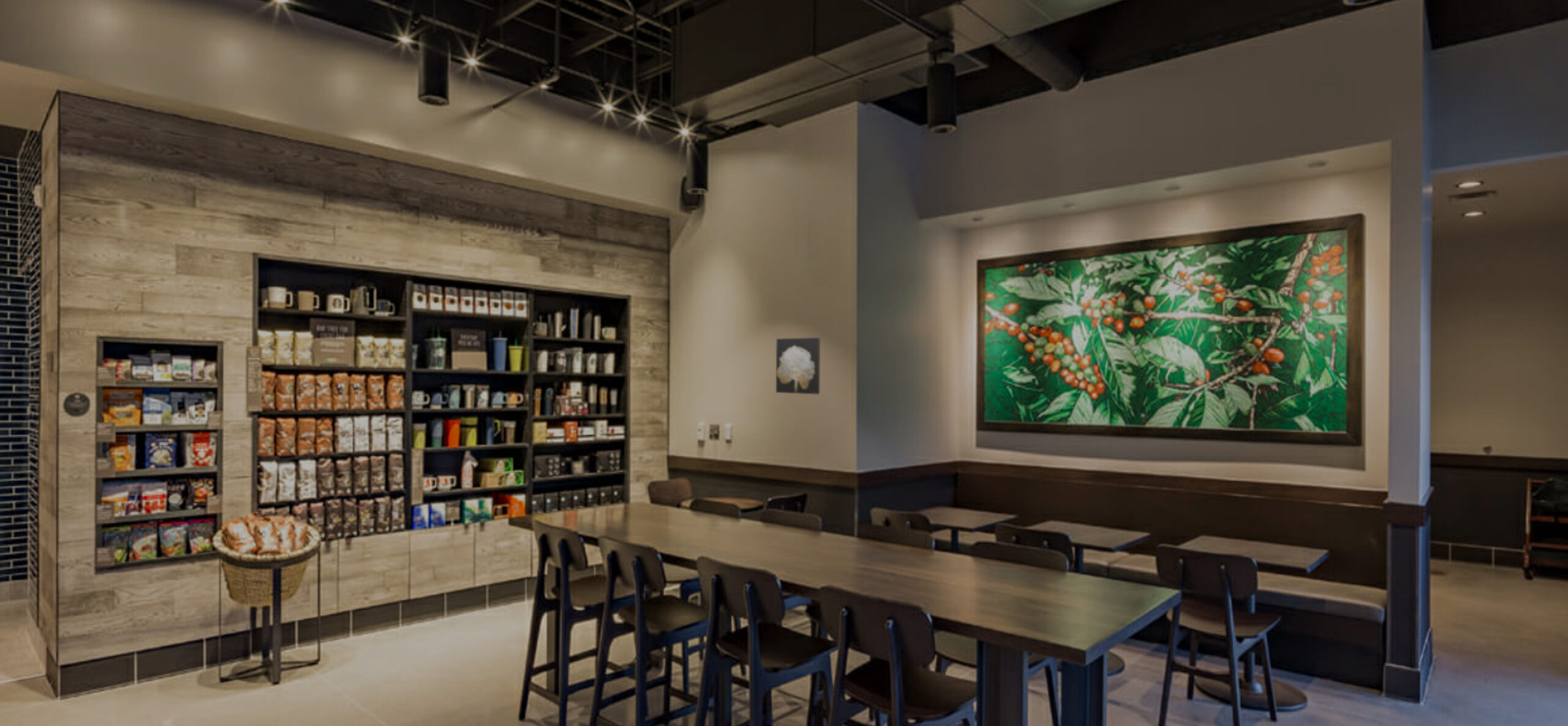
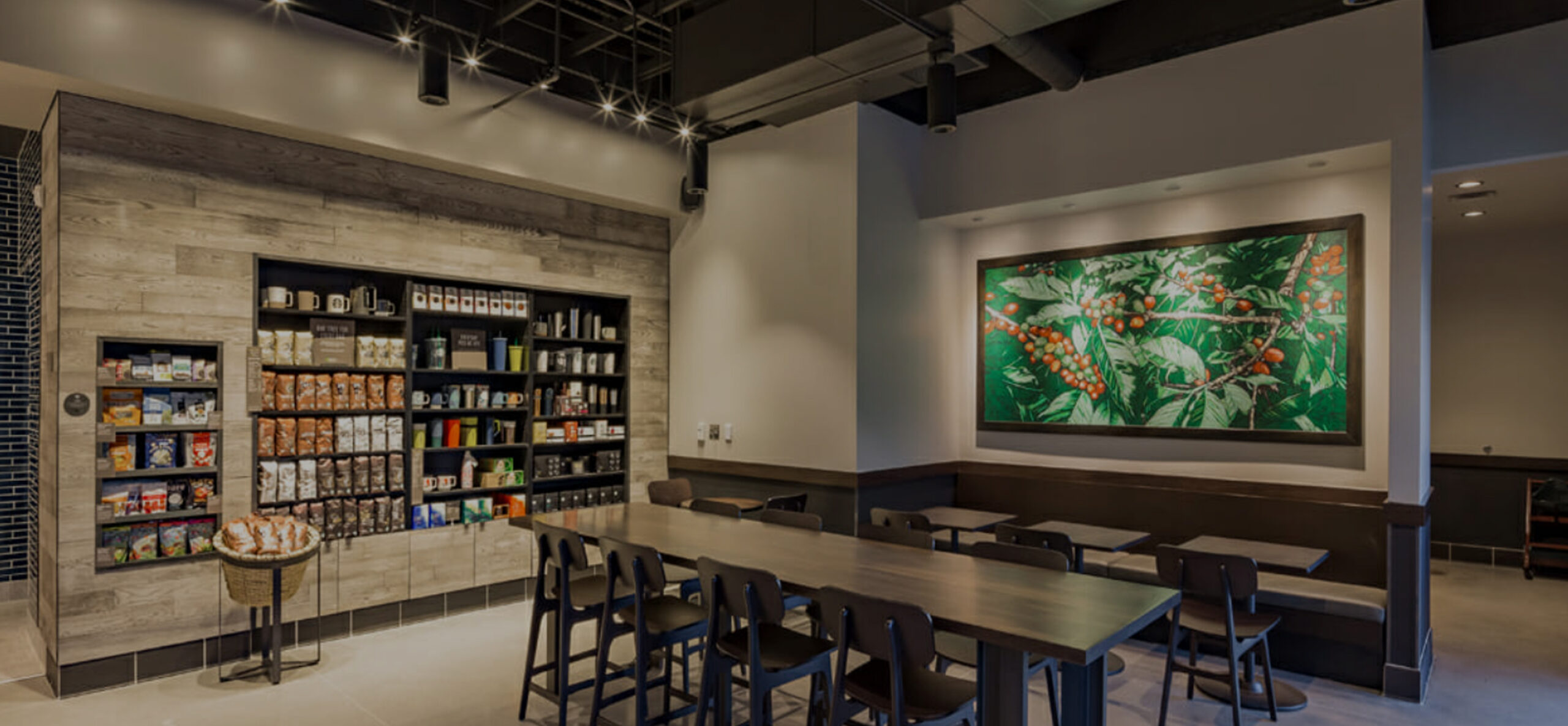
- wall art (797, 366)
